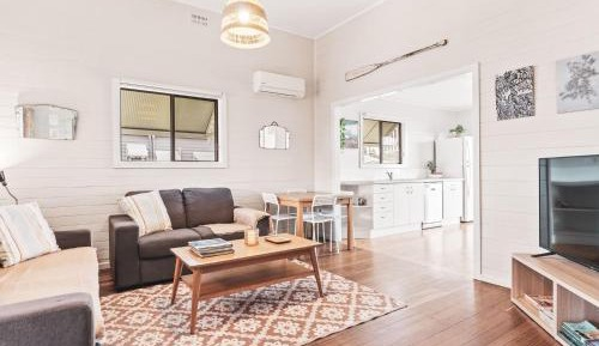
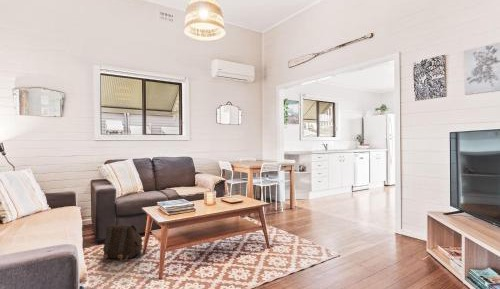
+ satchel (121, 240)
